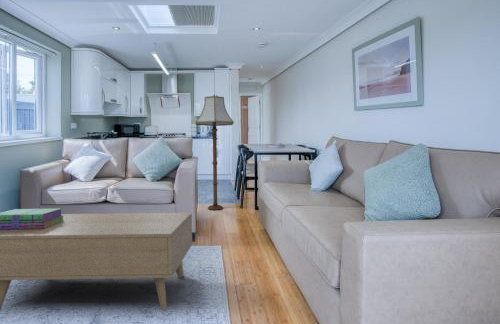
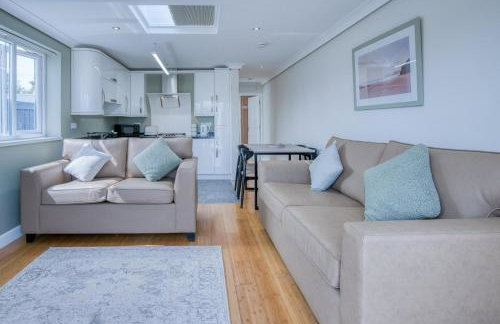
- coffee table (98, 256)
- floor lamp (214, 151)
- stack of books (27, 218)
